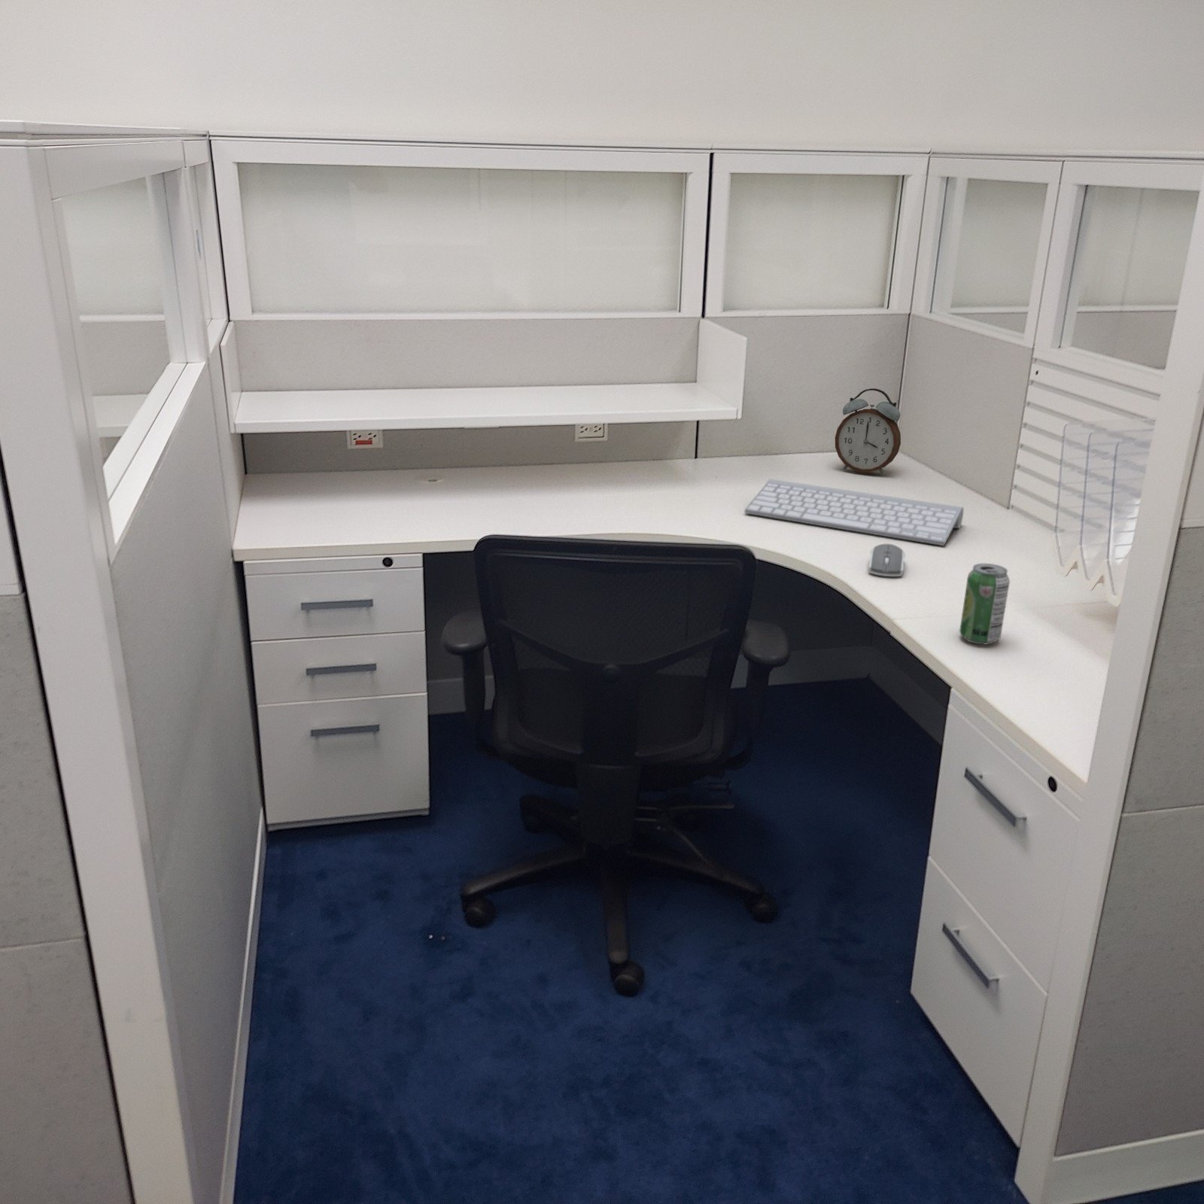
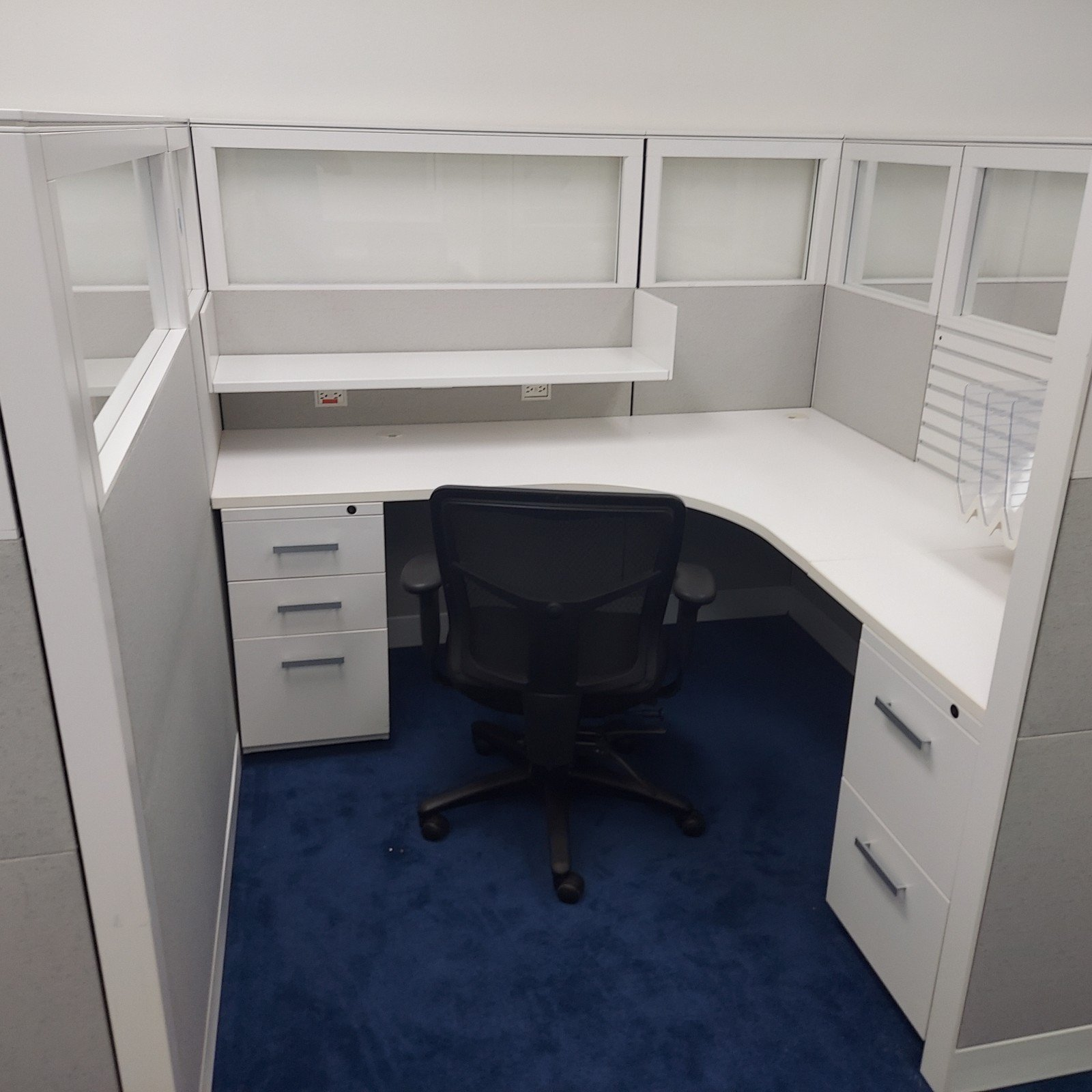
- beverage can (985, 603)
- computer mouse (888, 556)
- keyboard (852, 508)
- alarm clock (869, 430)
